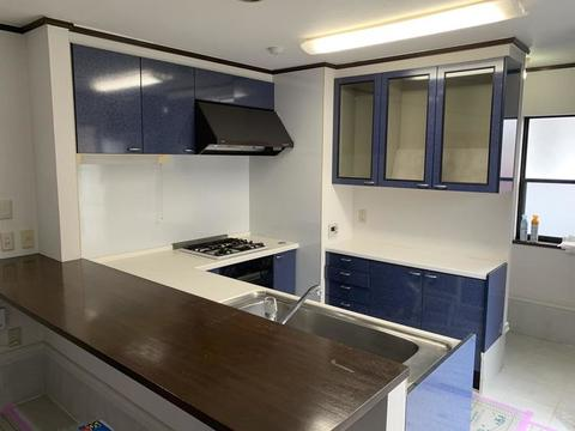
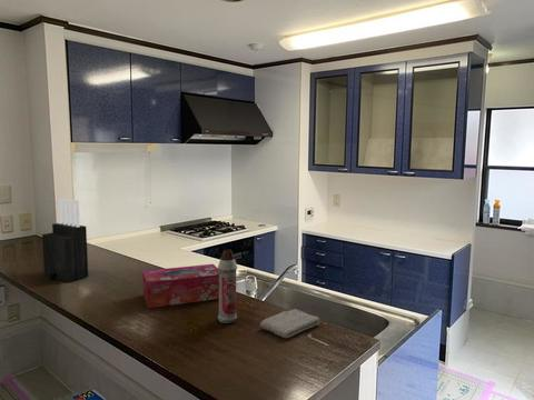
+ spray bottle (227, 284)
+ knife block (61, 239)
+ tissue box (182, 284)
+ washcloth (290, 322)
